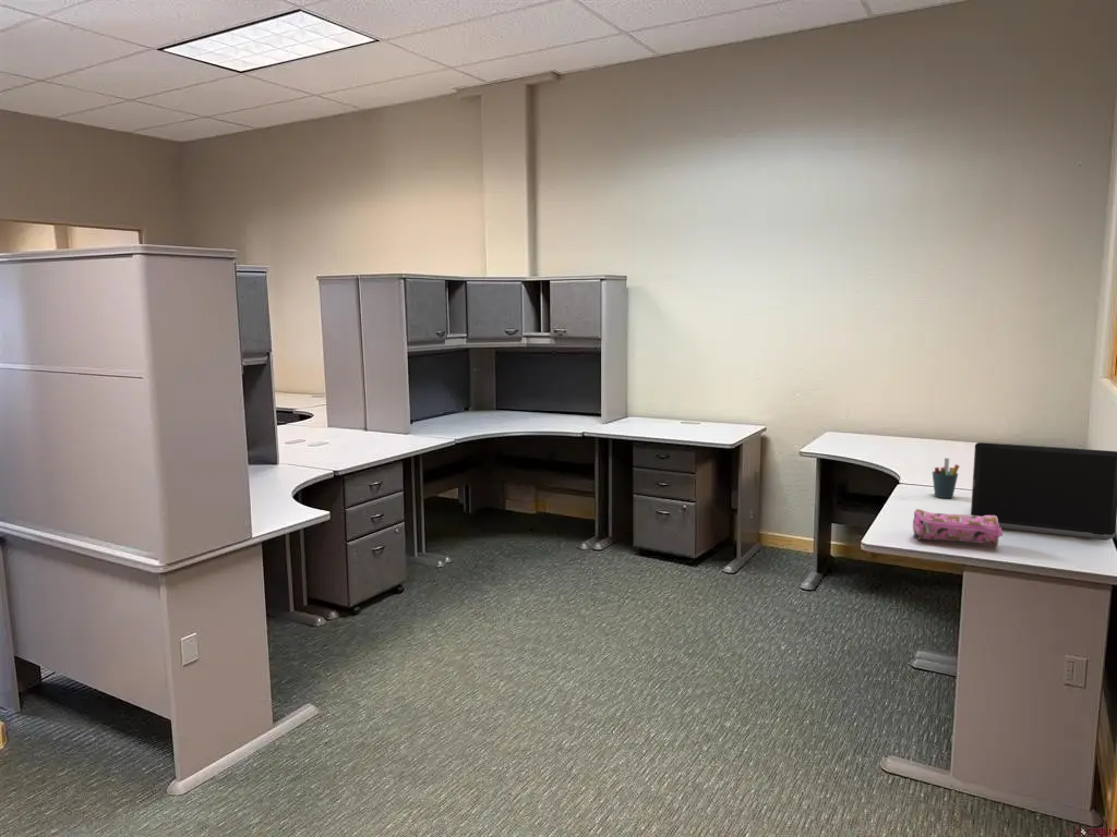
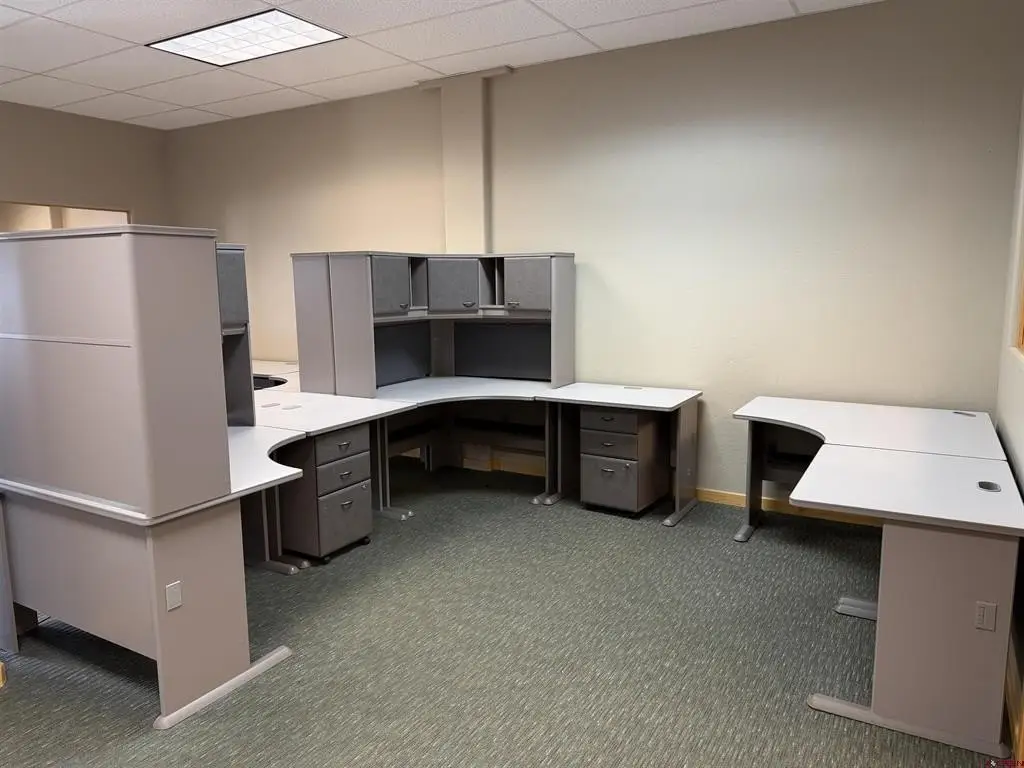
- laptop computer (1041, 482)
- pencil case (956, 526)
- pen holder (945, 478)
